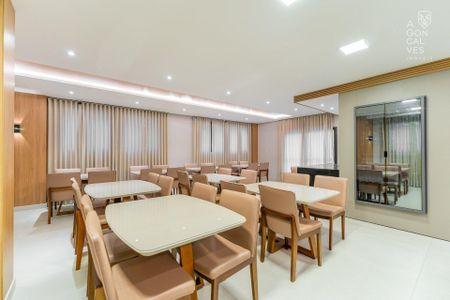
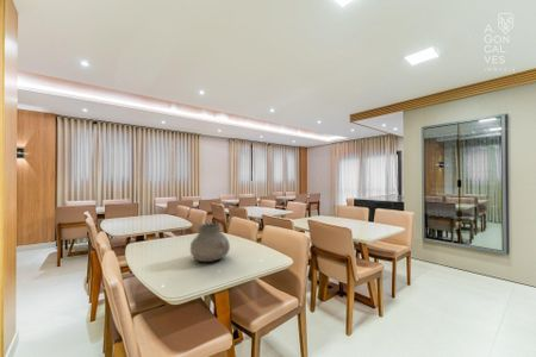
+ vase (210, 242)
